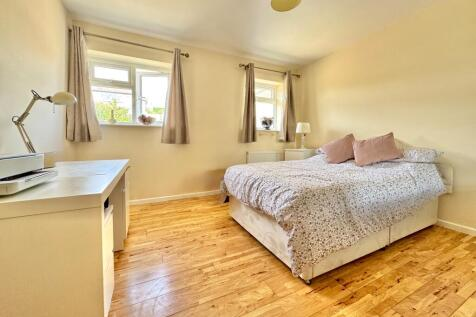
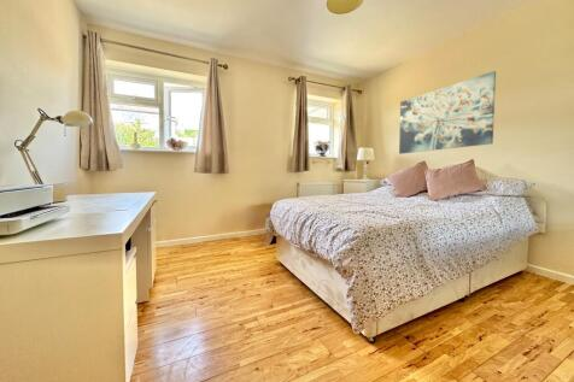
+ wall art (439, 119)
